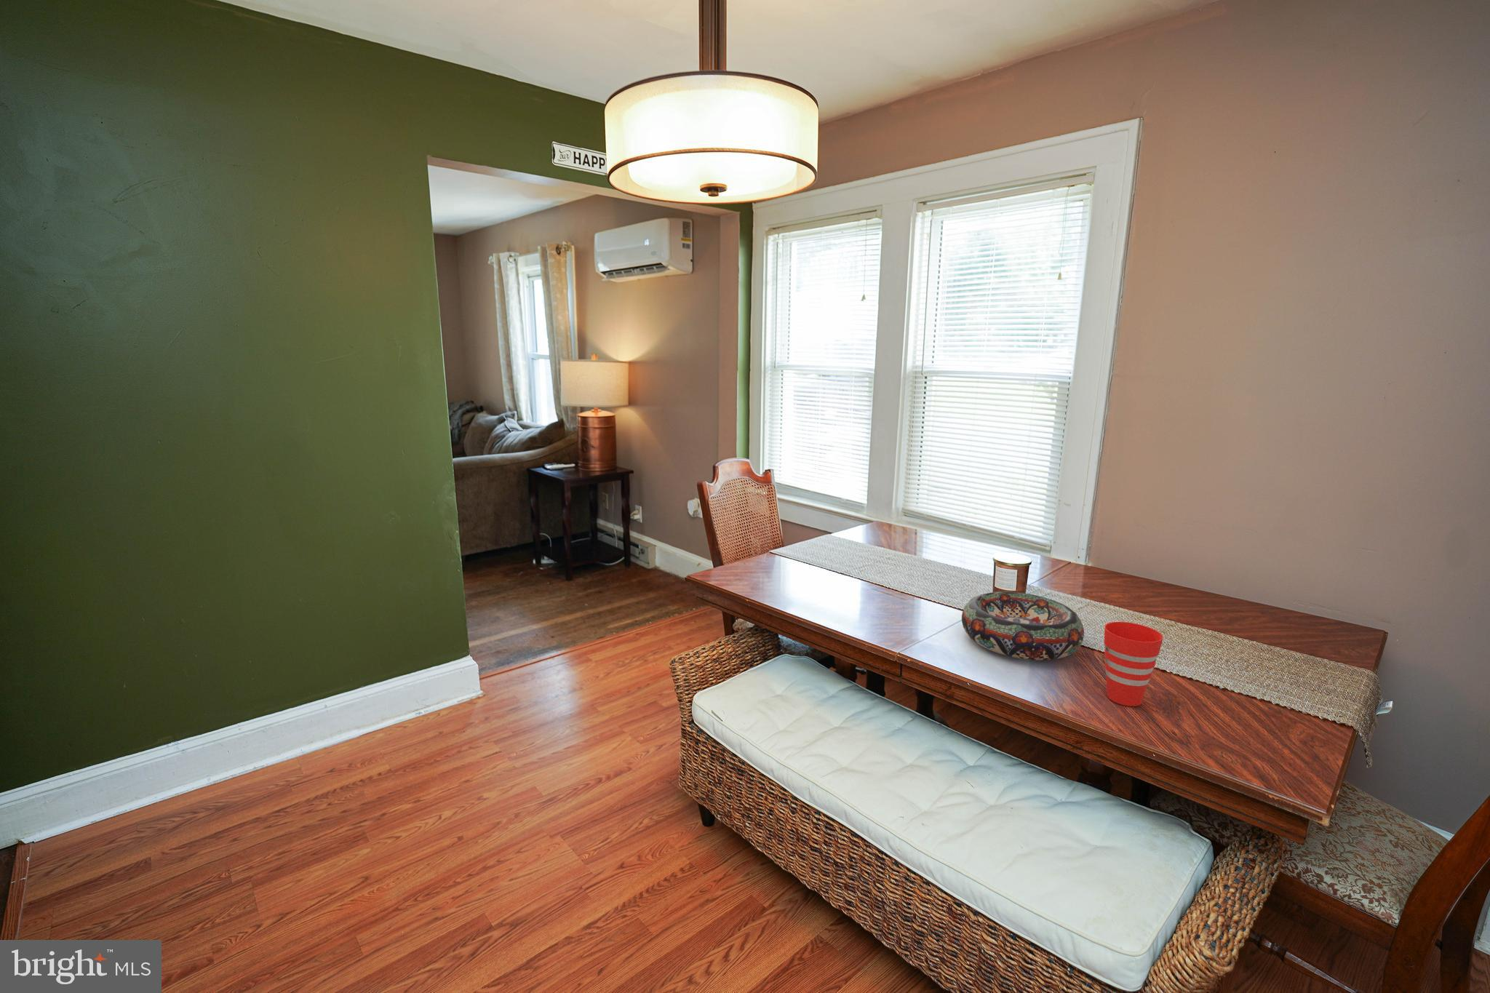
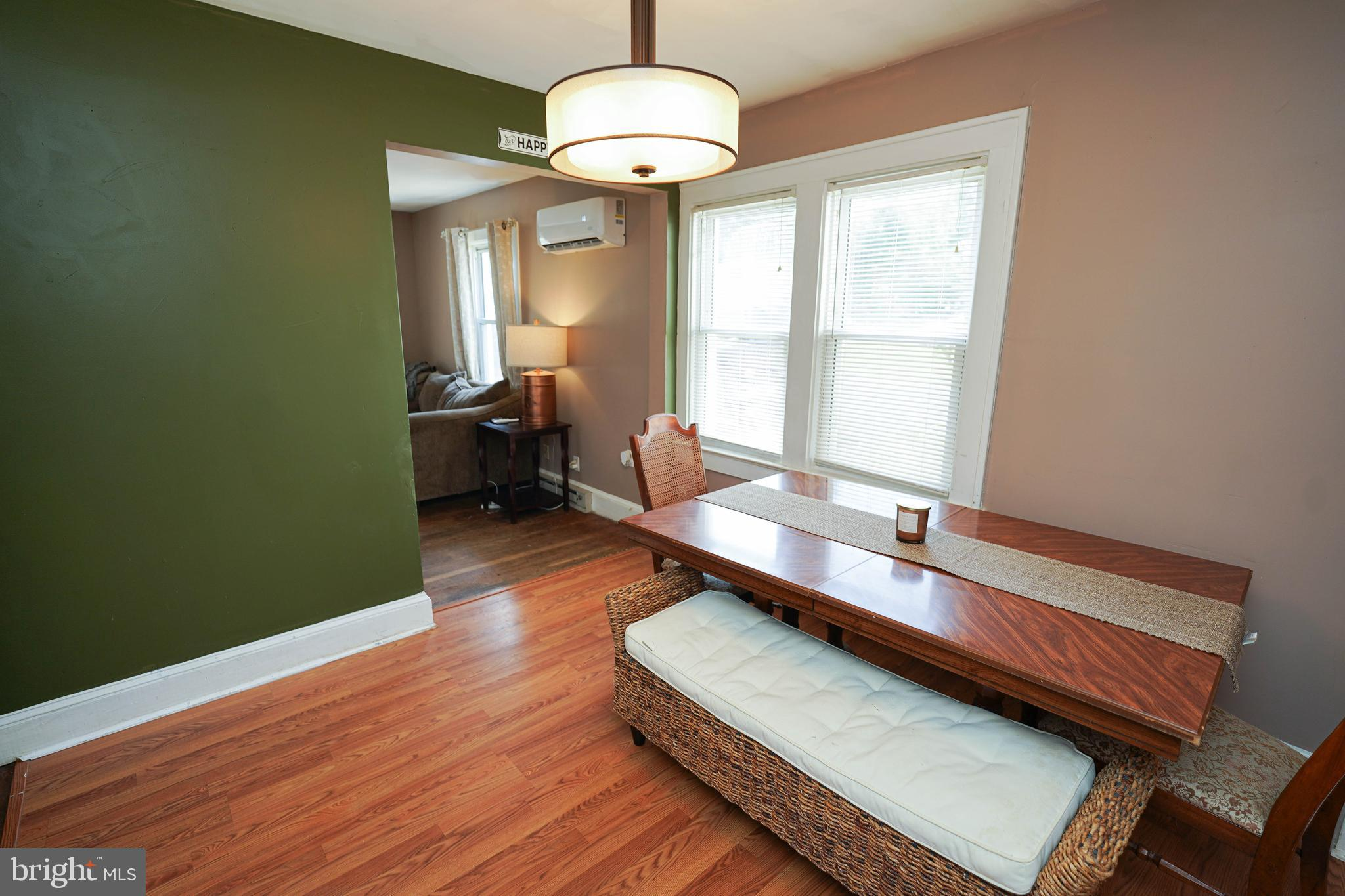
- decorative bowl (1020, 624)
- cup (1129, 665)
